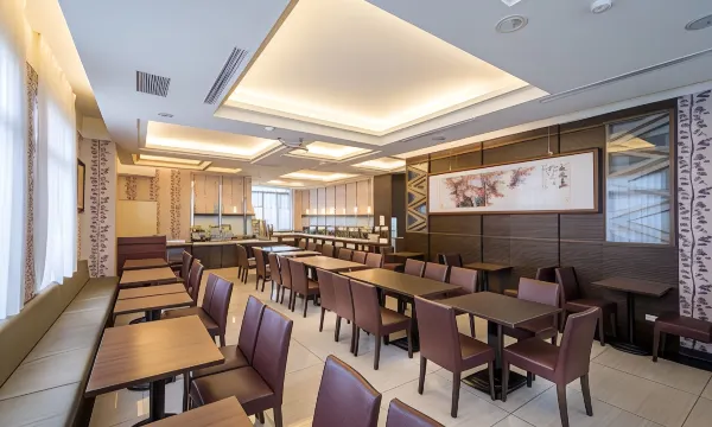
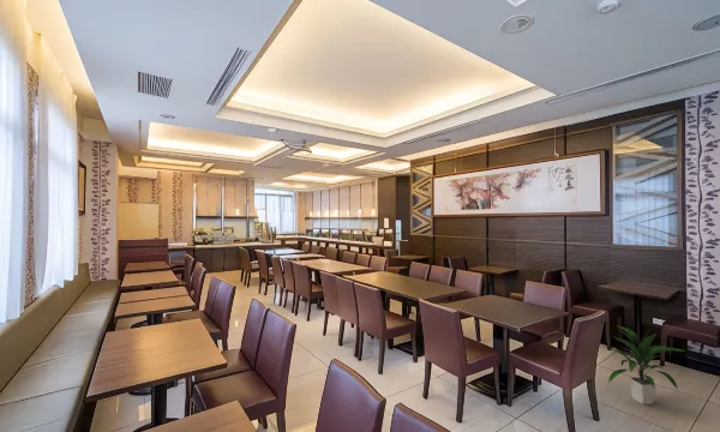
+ indoor plant (638, 362)
